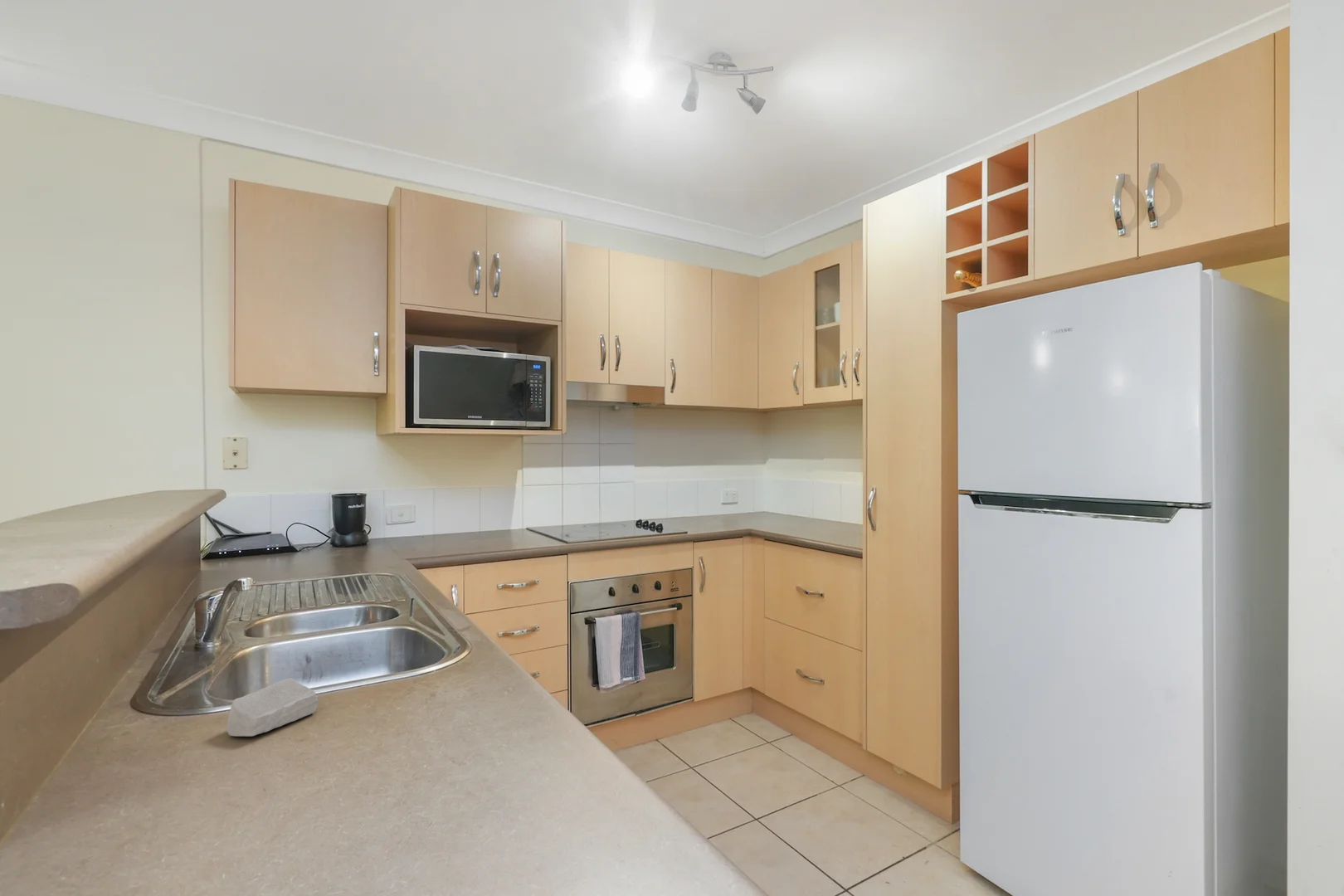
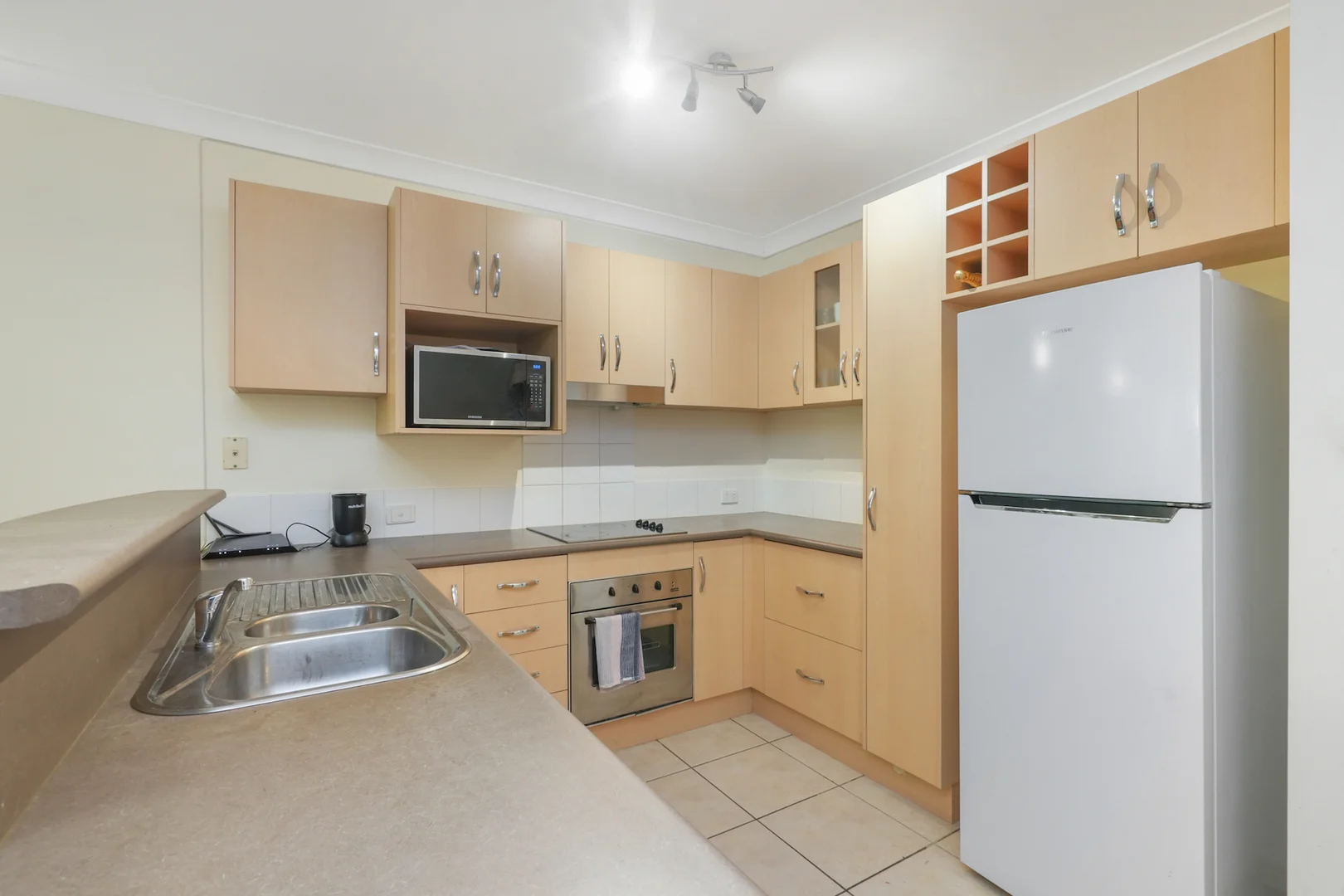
- soap bar (270, 706)
